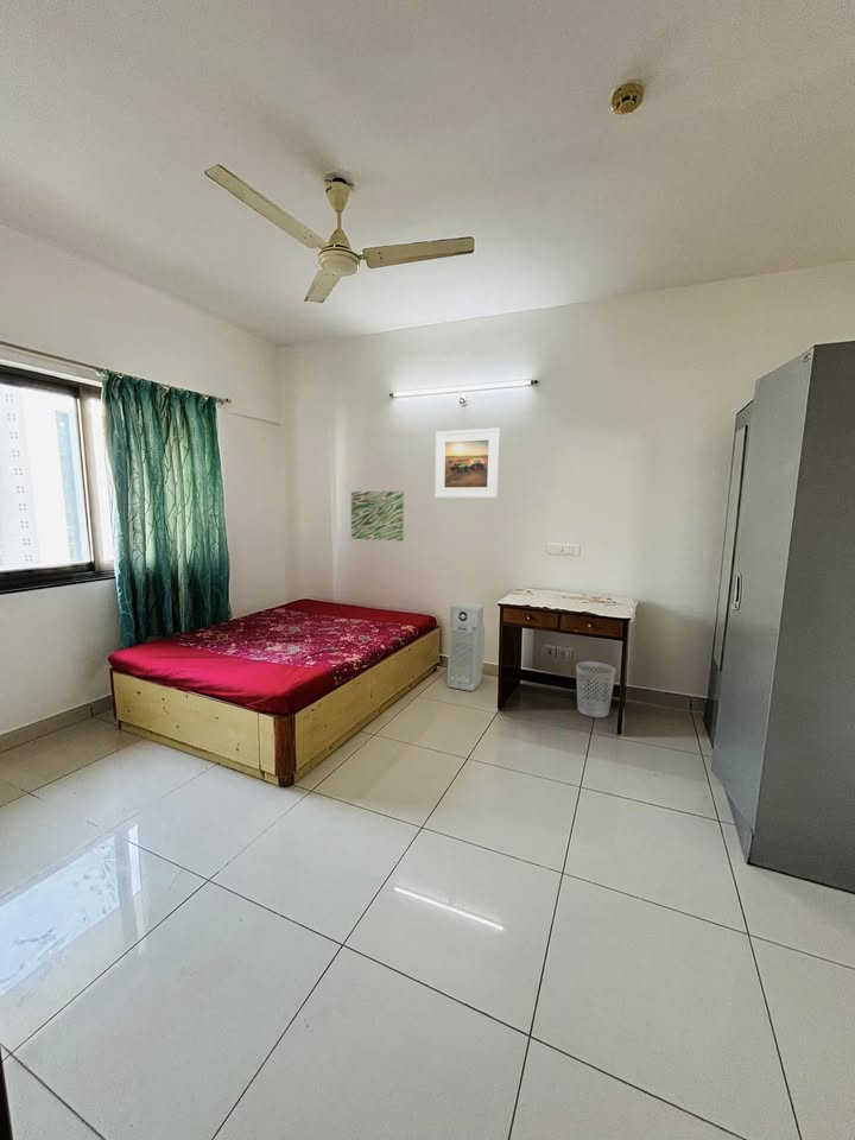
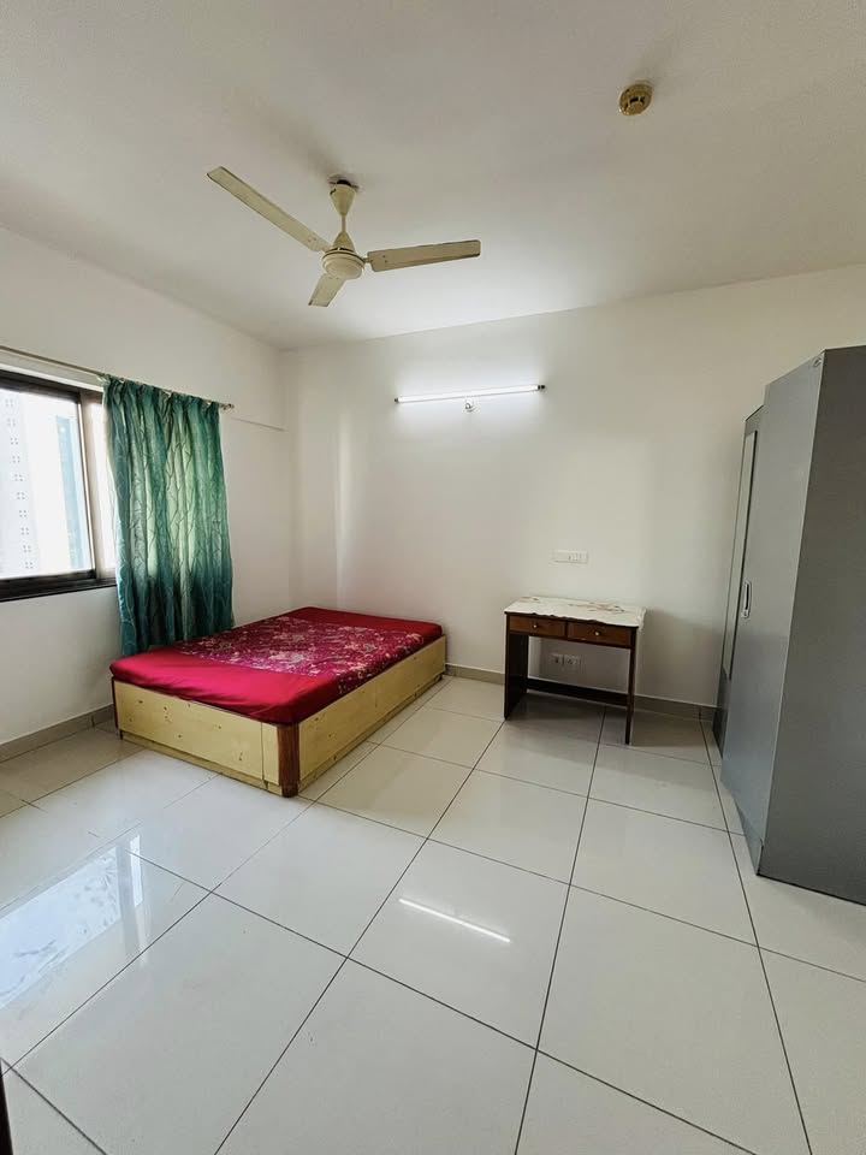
- wastebasket (594, 689)
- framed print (466, 464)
- wall art (376, 515)
- air purifier (467, 644)
